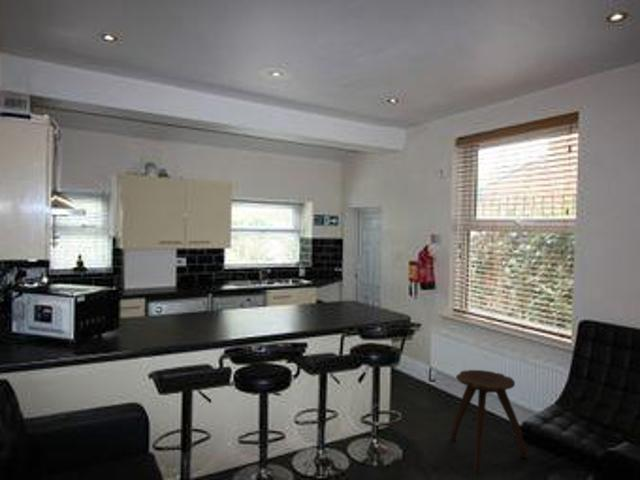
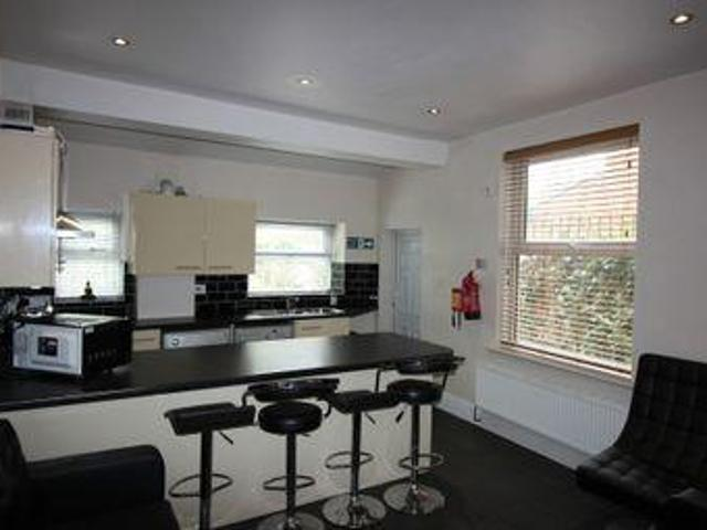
- stool (482, 413)
